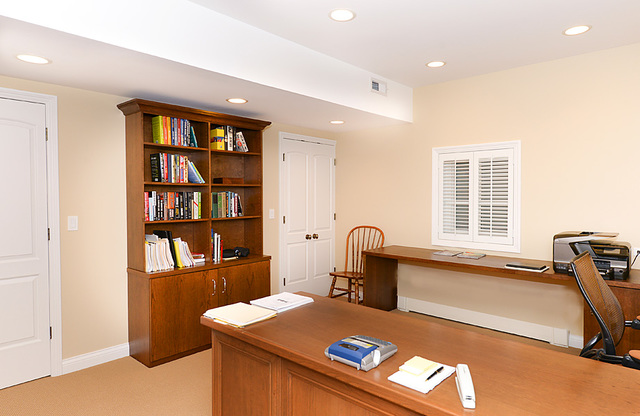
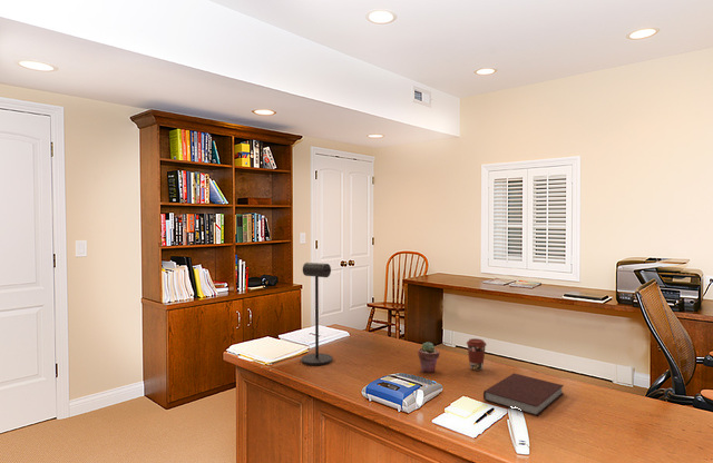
+ coffee cup (476, 354)
+ potted succulent (428, 356)
+ desk lamp (316, 312)
+ notebook (524, 392)
